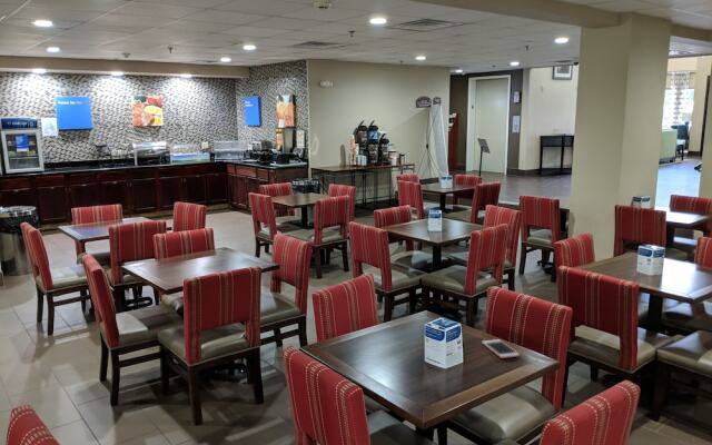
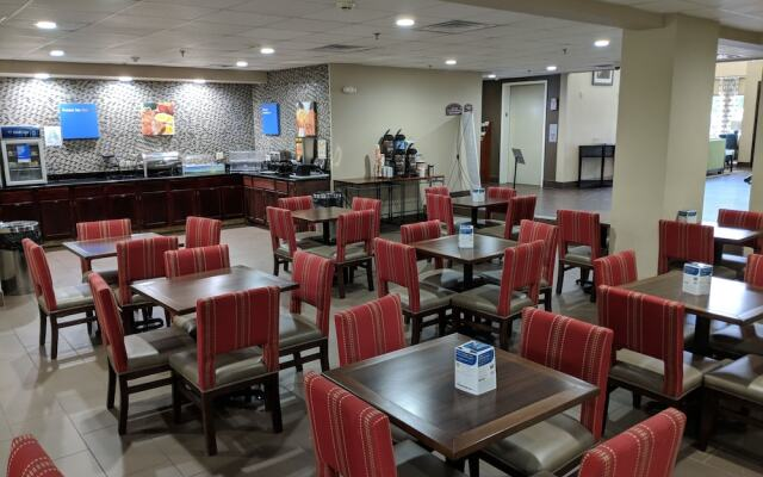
- cell phone (500, 348)
